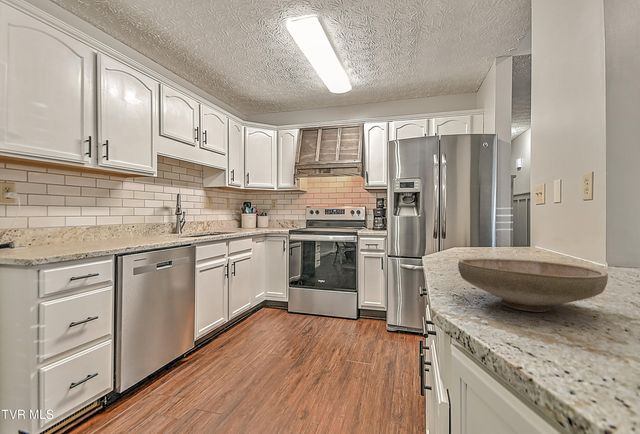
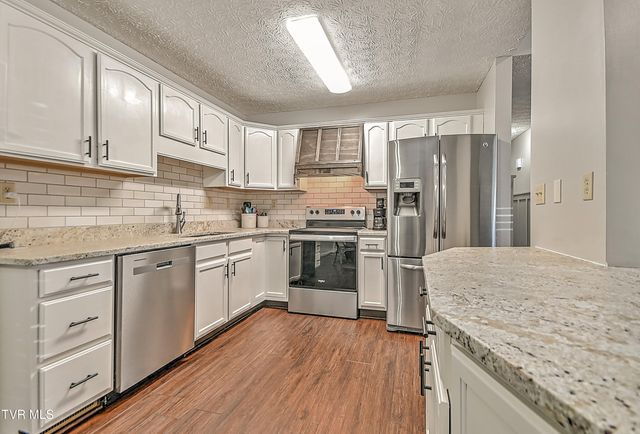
- bowl (524, 284)
